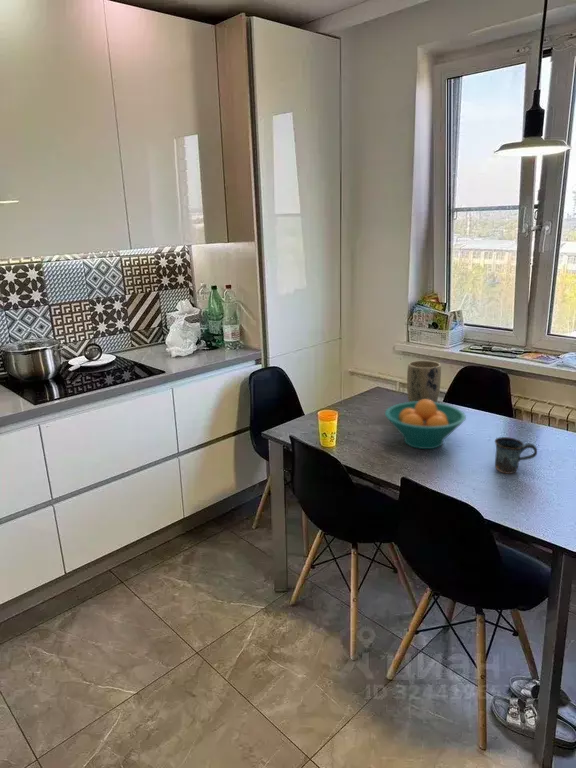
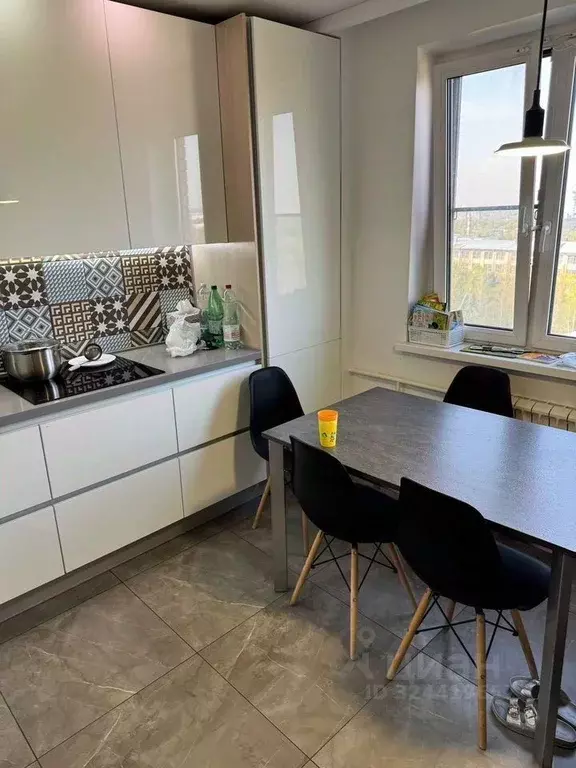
- plant pot (423, 387)
- fruit bowl (424, 421)
- mug (512, 457)
